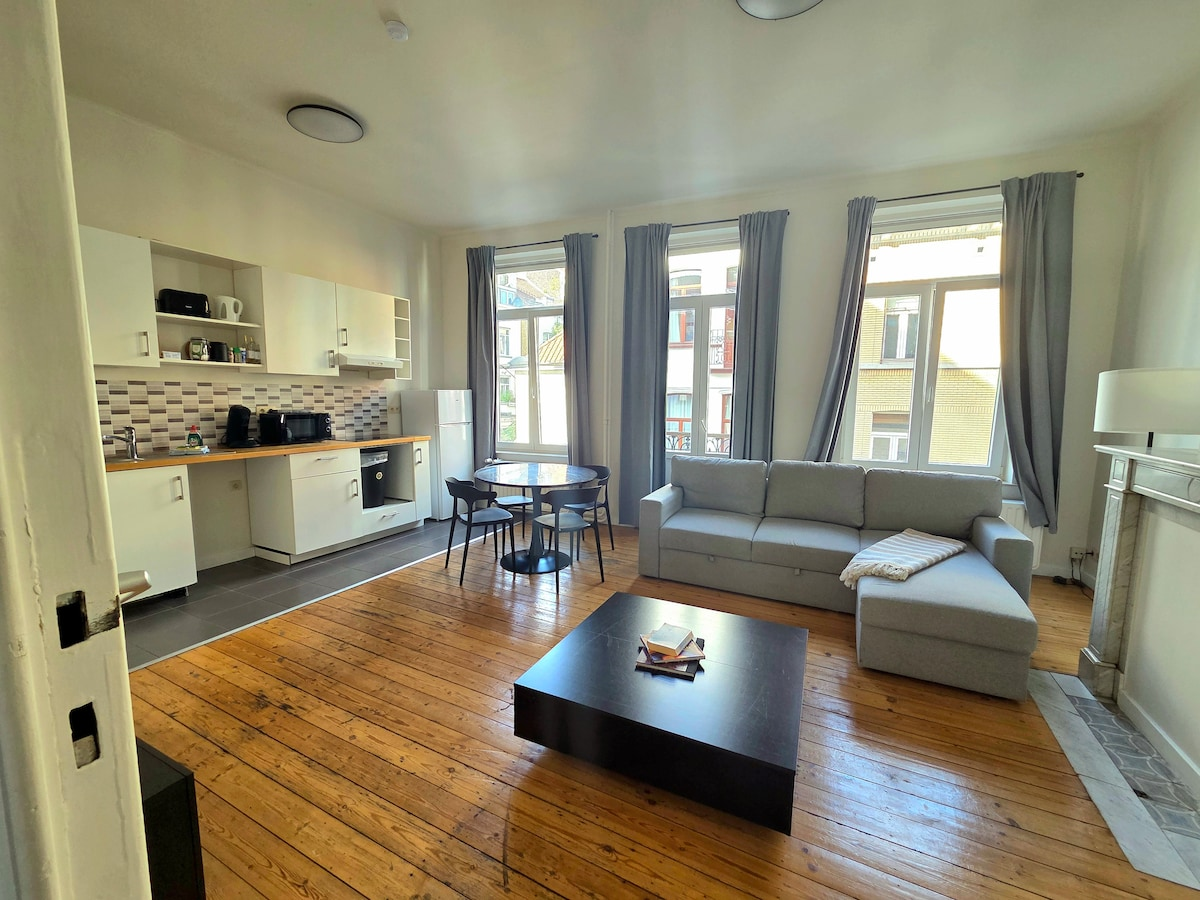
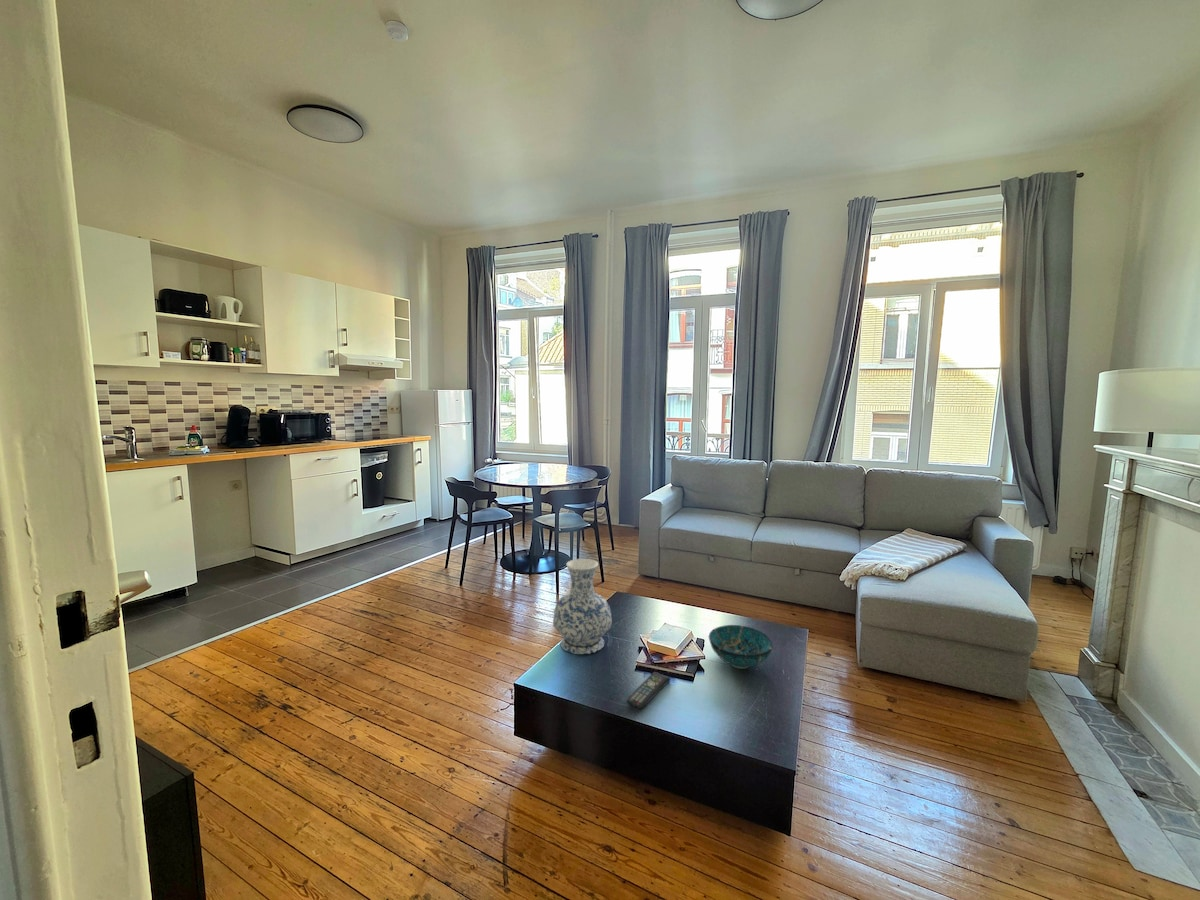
+ vase (582, 603)
+ remote control (649, 689)
+ decorative bowl (739, 650)
